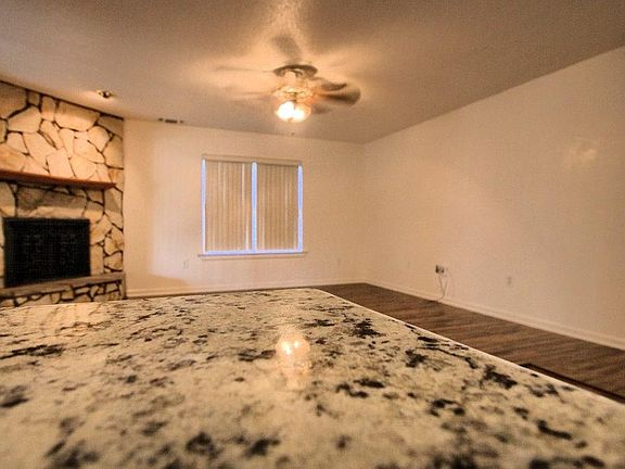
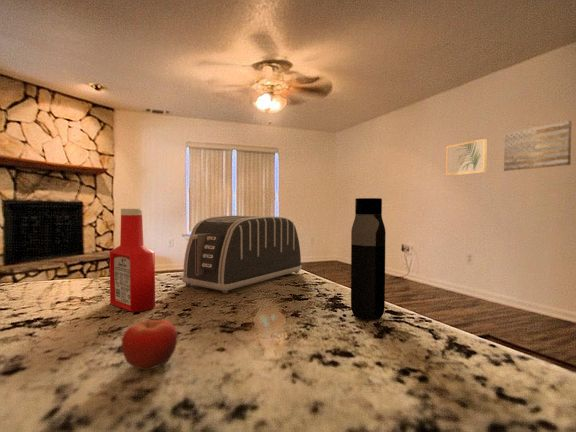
+ fruit (150, 339)
+ wall art (535, 148)
+ toaster (244, 247)
+ soap bottle (132, 256)
+ water bottle (368, 257)
+ wall art (465, 158)
